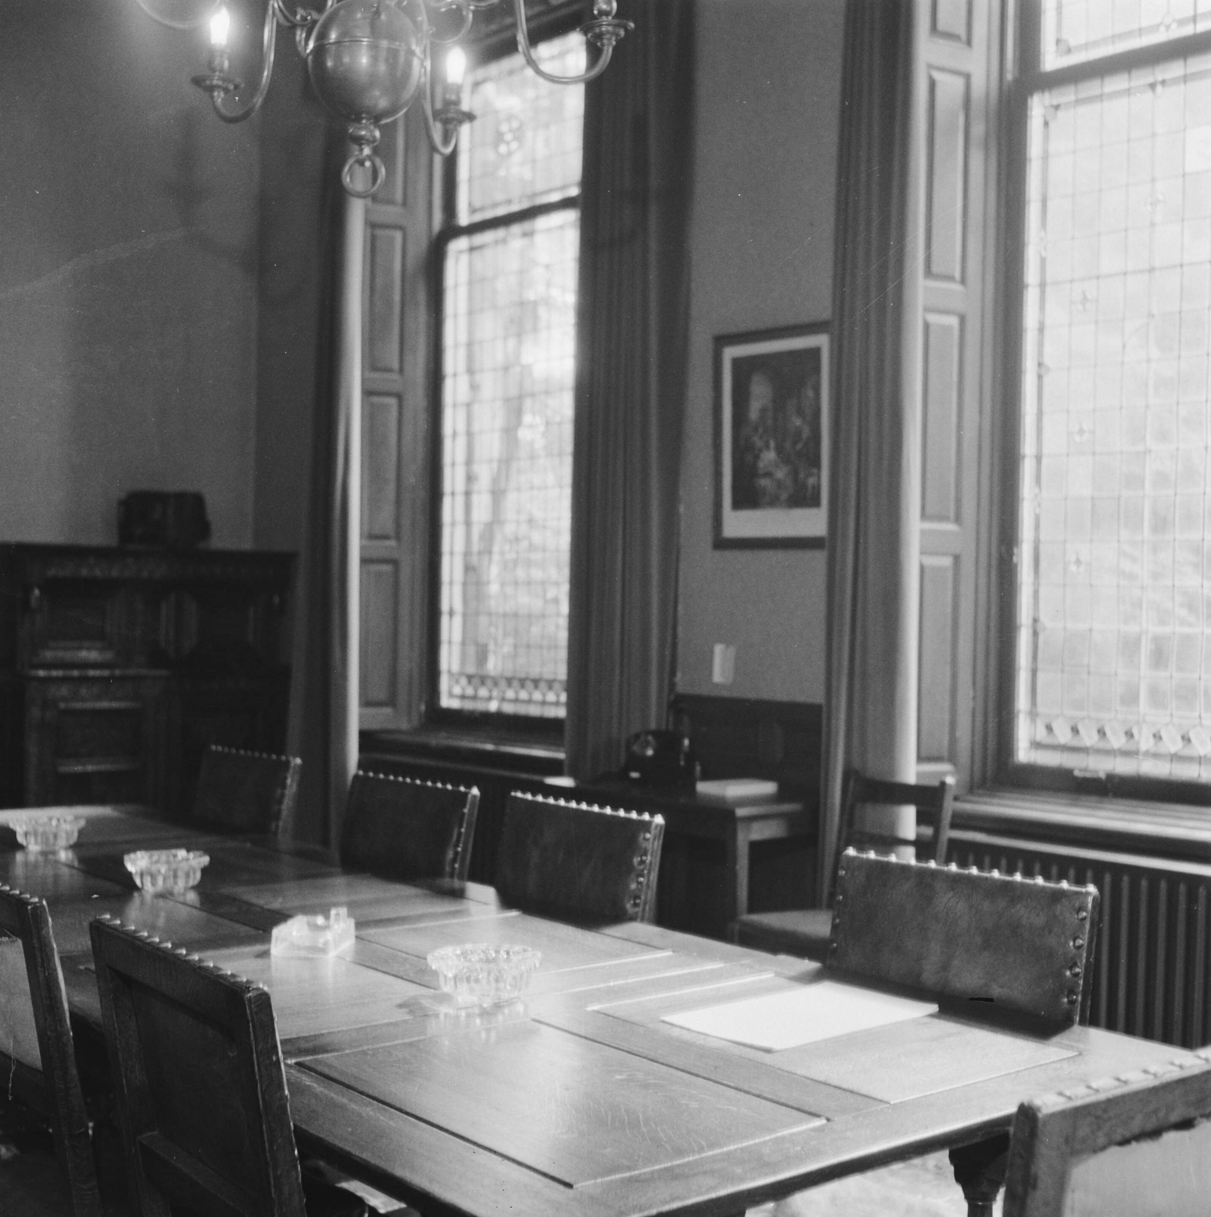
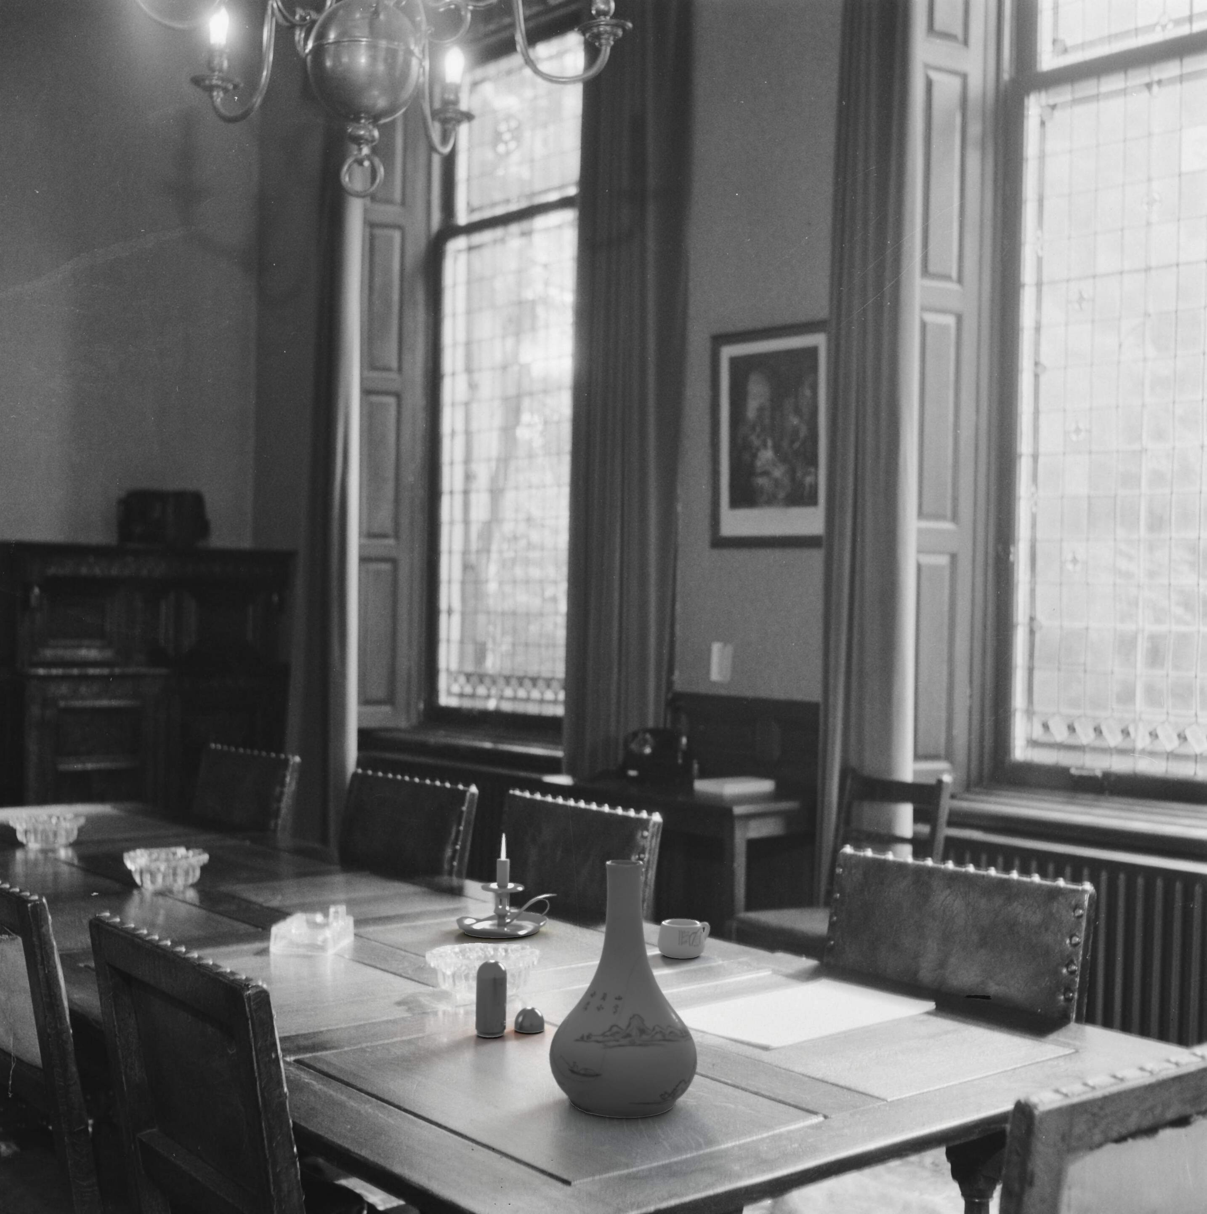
+ vase (625, 982)
+ candle holder (508, 881)
+ pepper shaker (506, 995)
+ teacup (685, 938)
